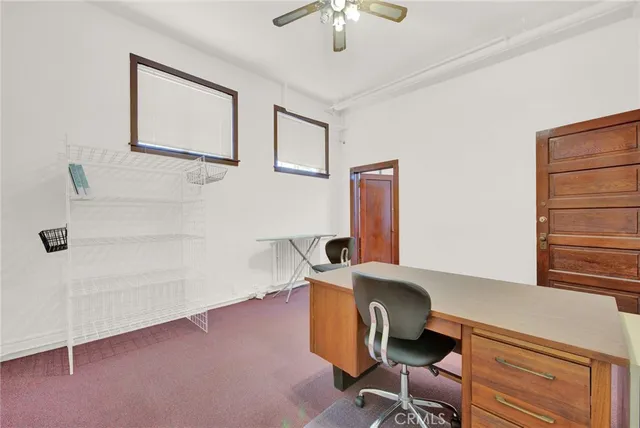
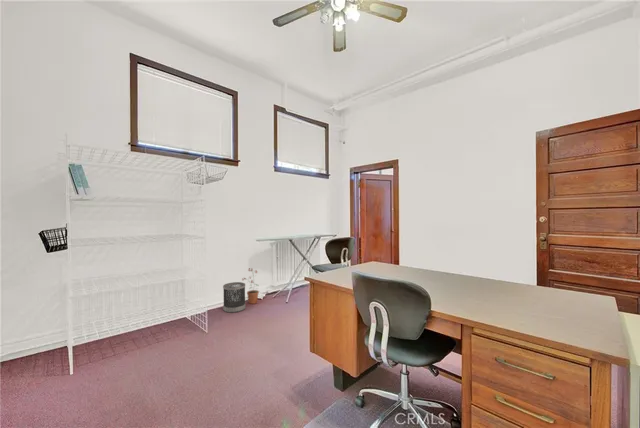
+ wastebasket (234, 296)
+ potted plant (251, 286)
